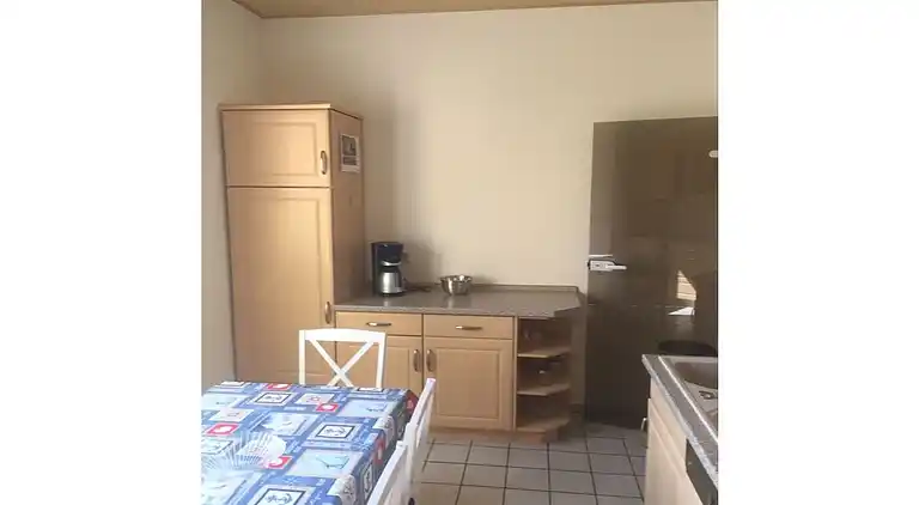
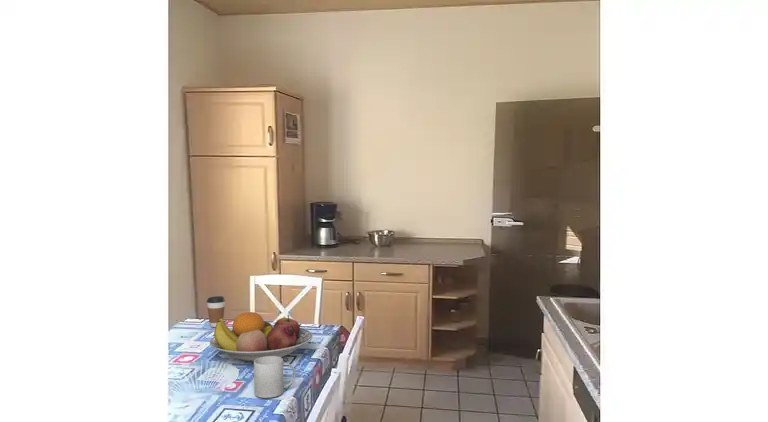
+ mug (275, 375)
+ coffee cup (216, 311)
+ fruit bowl (262, 333)
